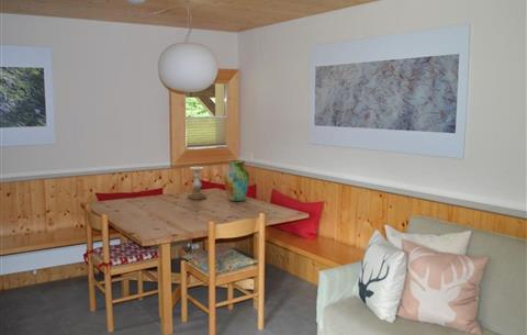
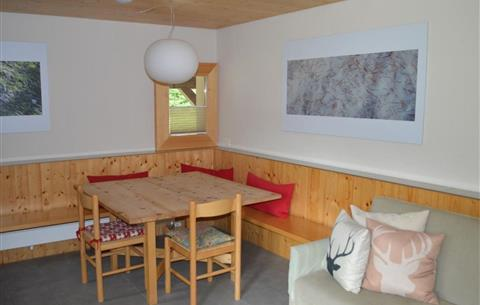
- candle holder (197, 182)
- vase (236, 180)
